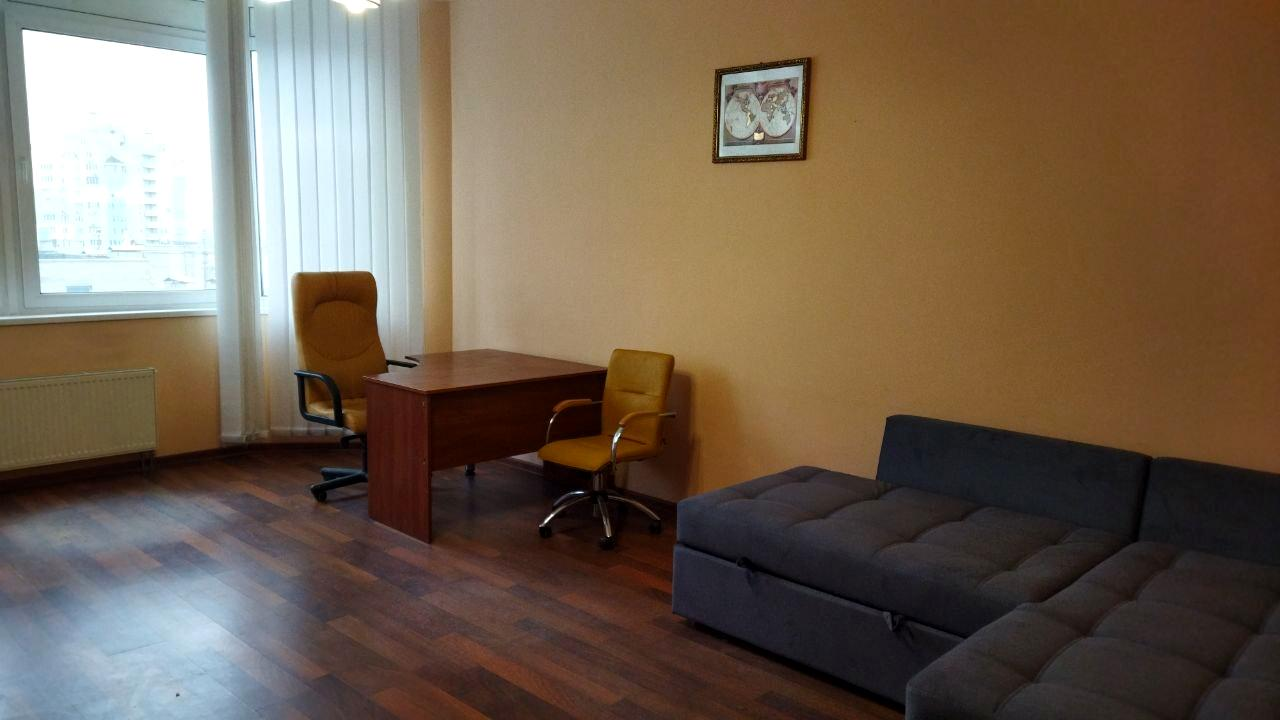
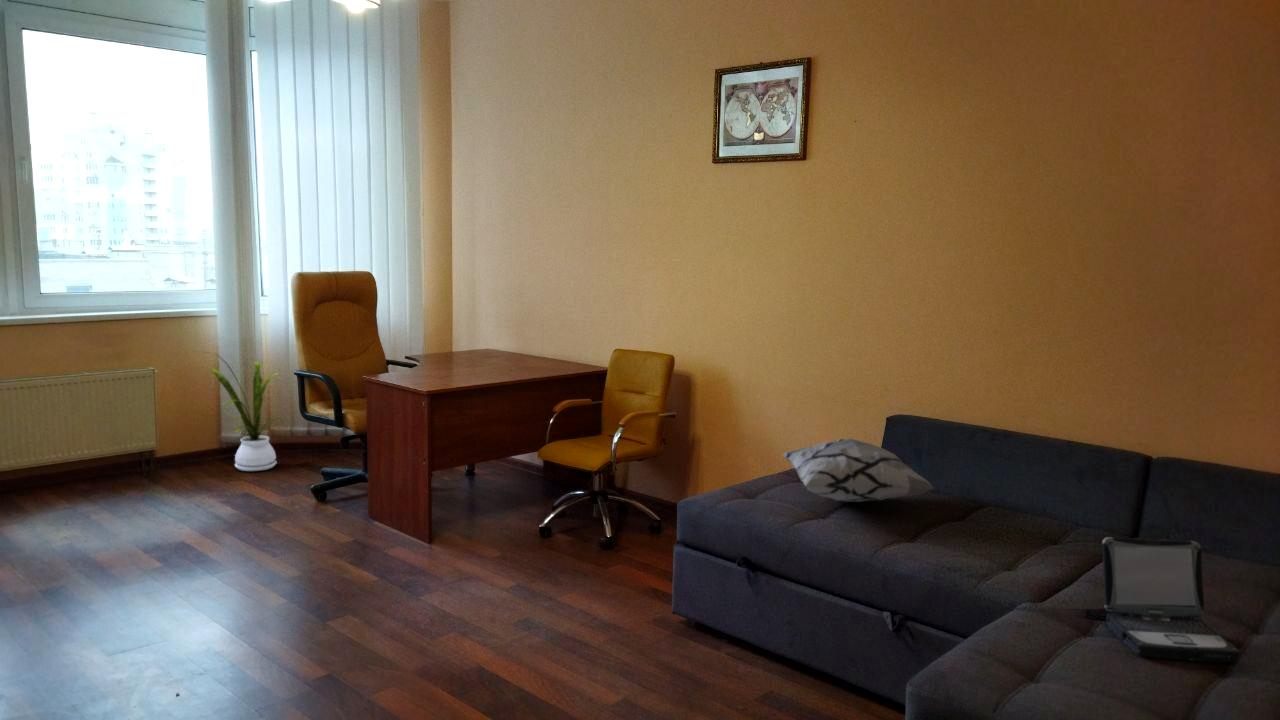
+ decorative pillow (853, 470)
+ laptop (1165, 595)
+ house plant (248, 409)
